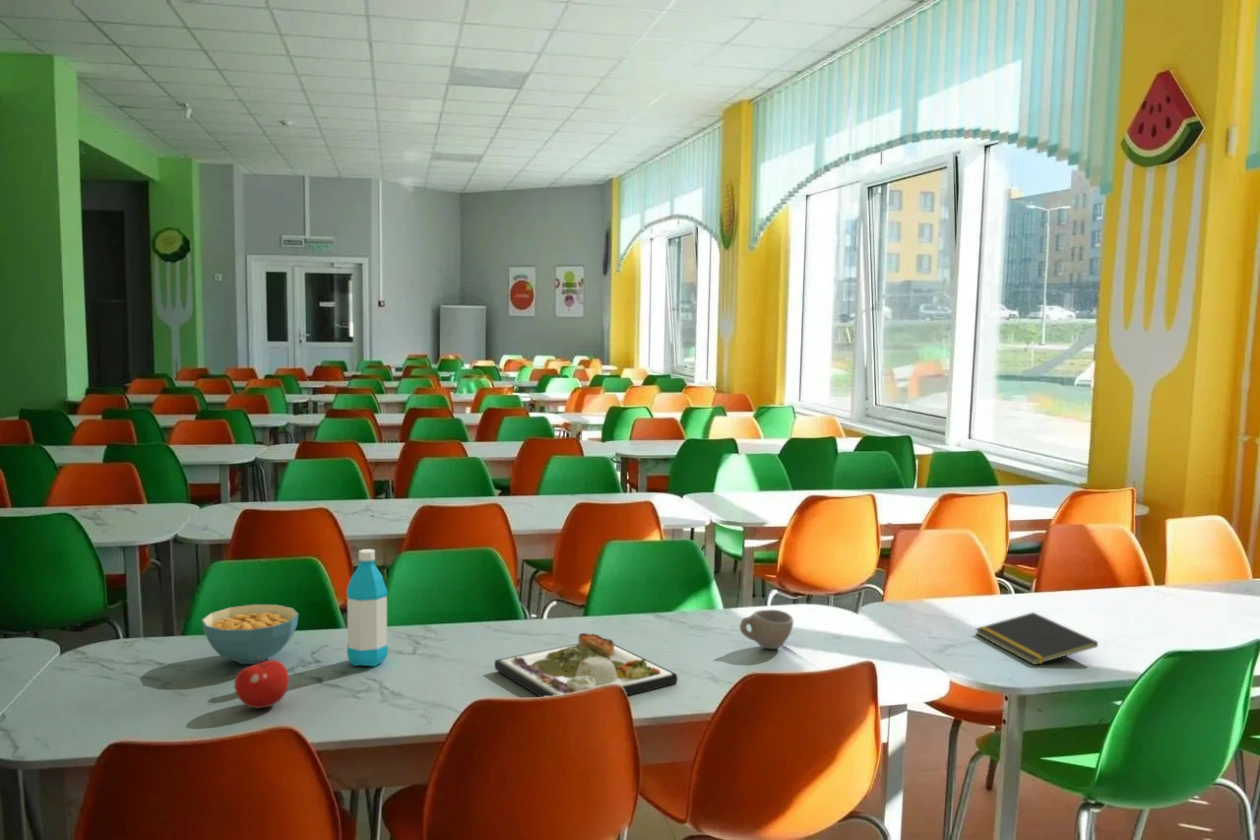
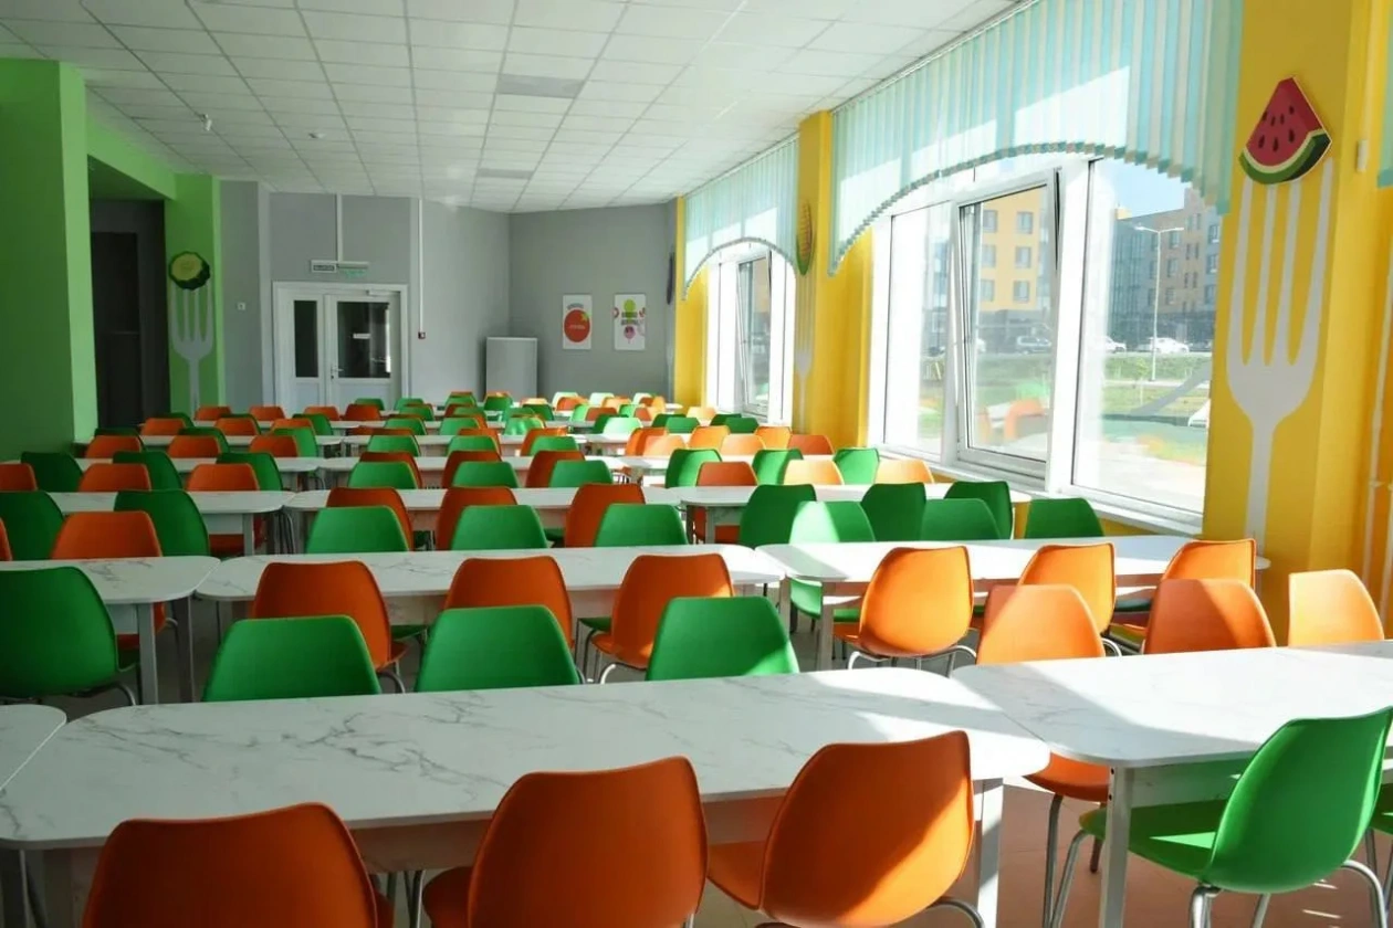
- fruit (262, 681)
- notepad (1034, 637)
- cereal bowl (251, 638)
- water bottle (367, 607)
- cup (766, 631)
- dinner plate (584, 664)
